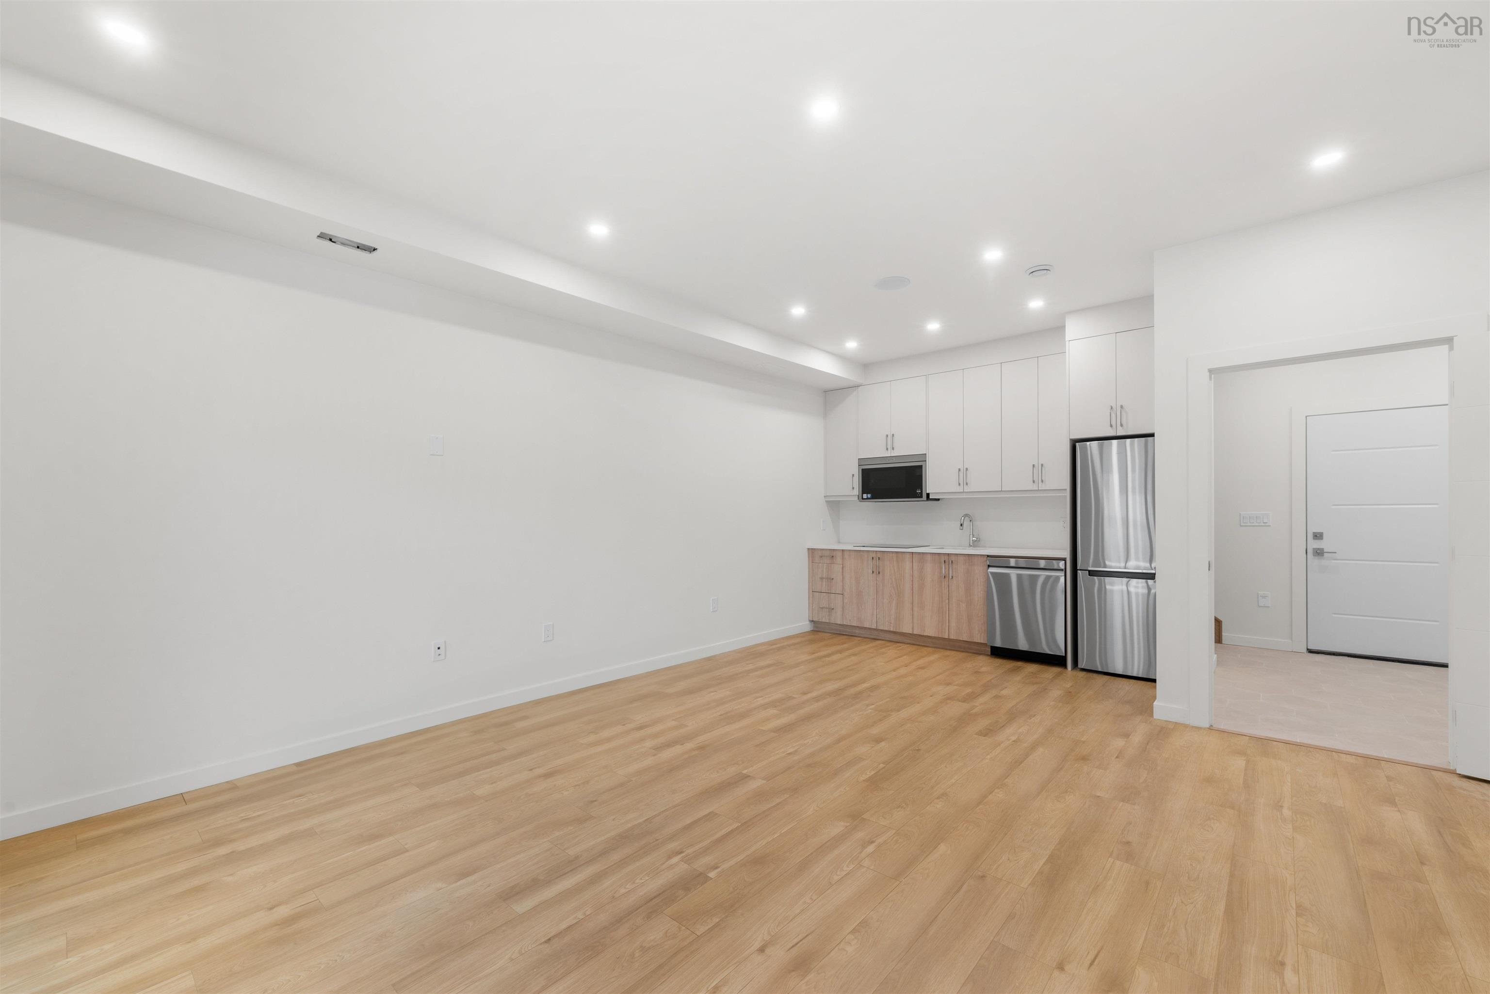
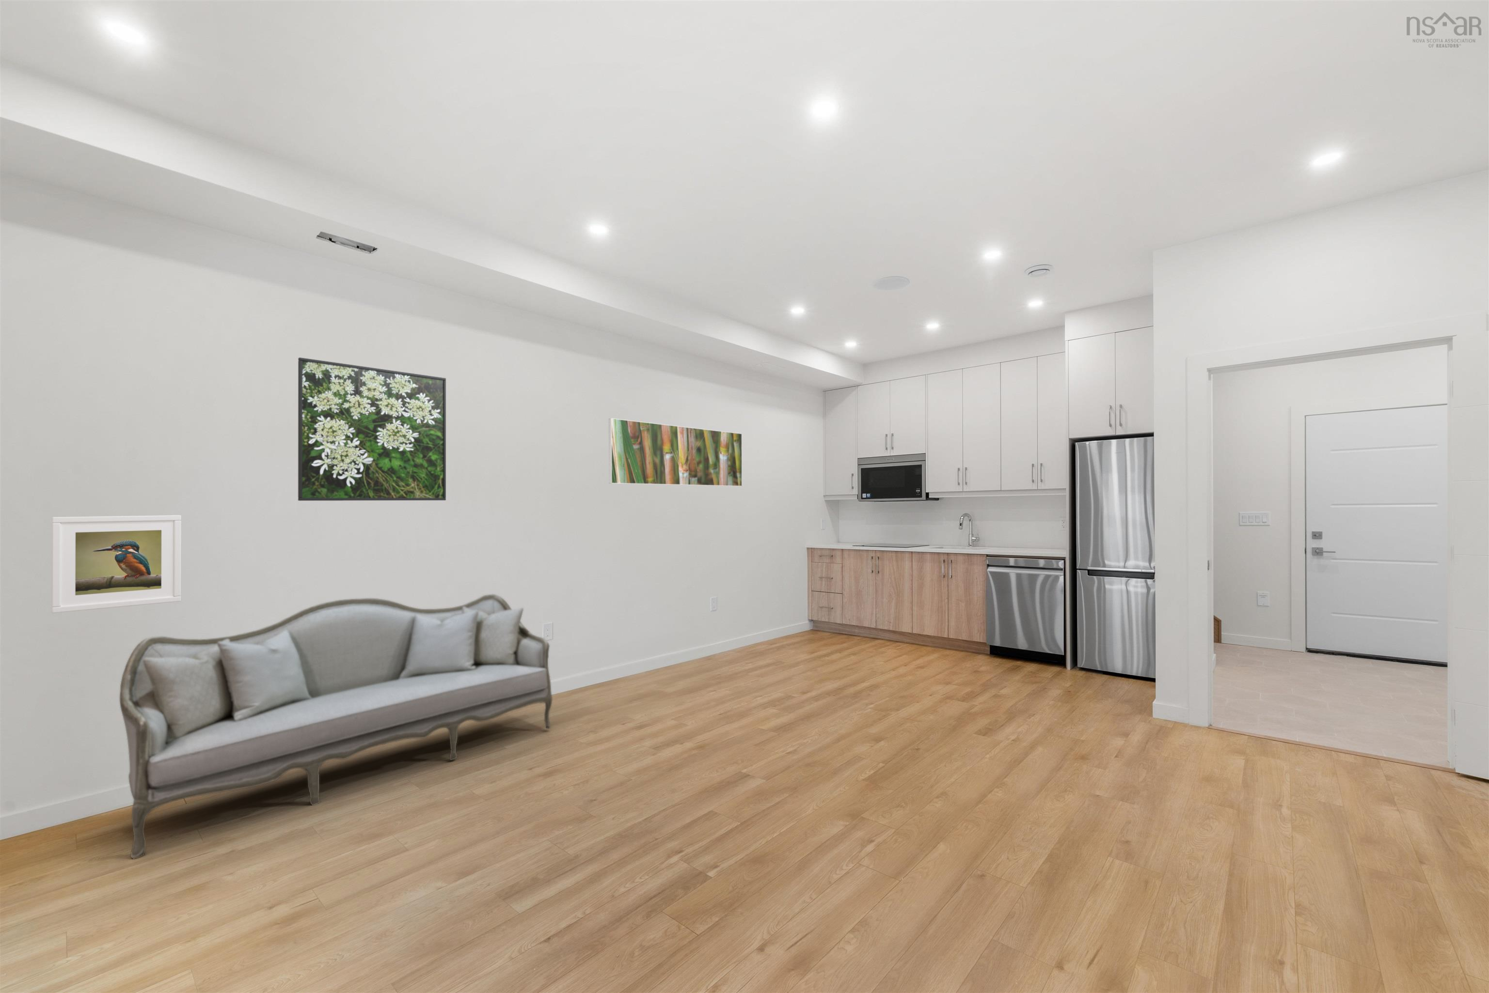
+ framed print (682, 455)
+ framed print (378, 434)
+ sofa (367, 685)
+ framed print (120, 561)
